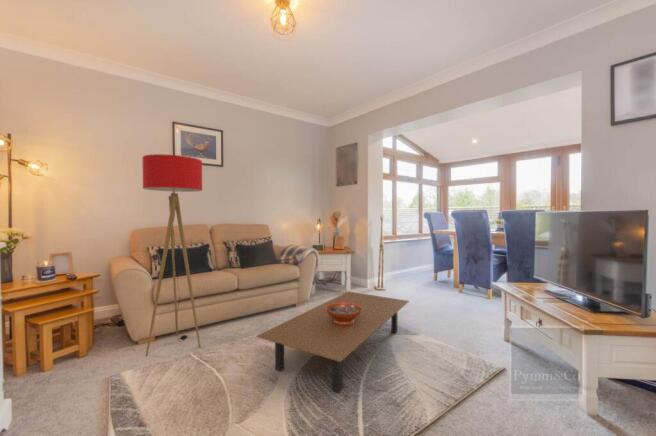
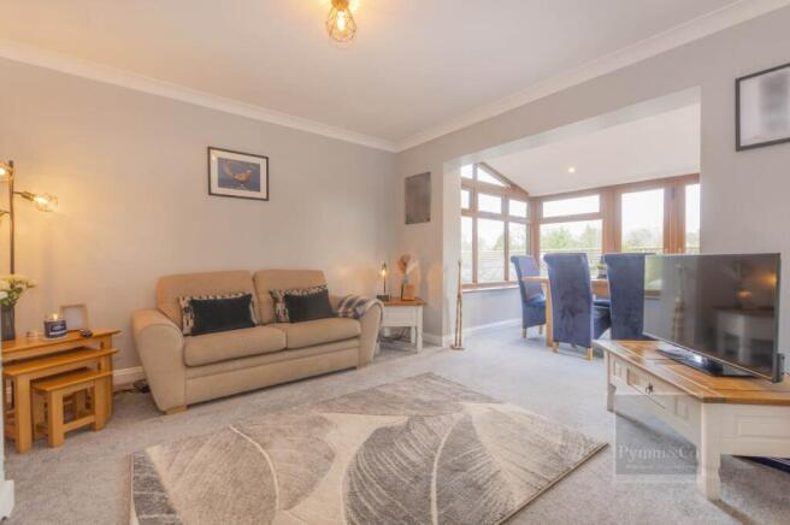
- floor lamp (174, 252)
- coffee table (345, 331)
- decorative bowl (343, 313)
